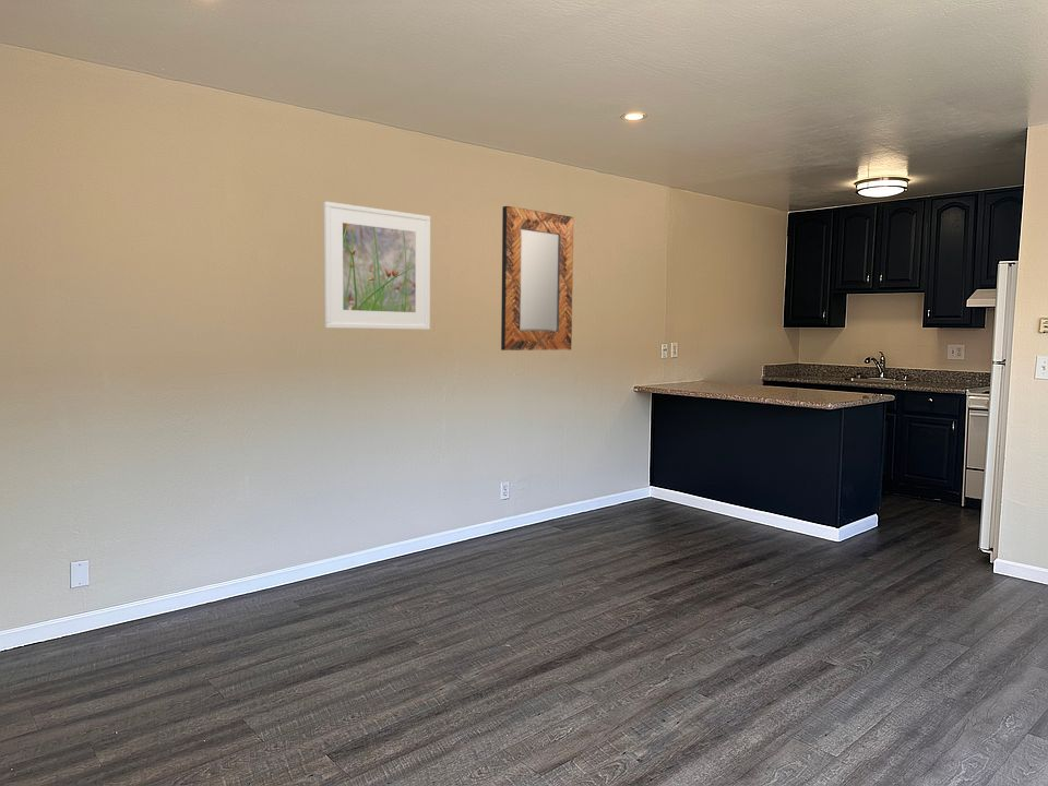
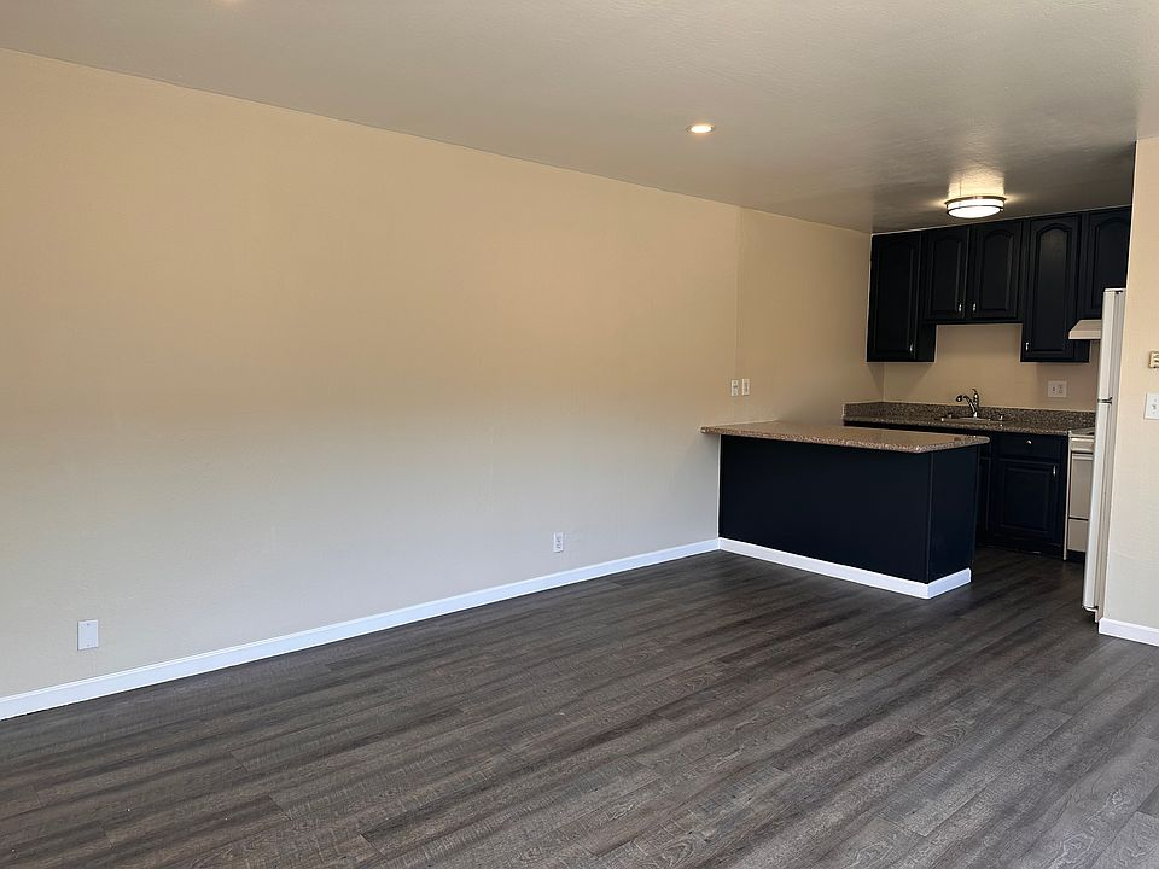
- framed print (380, 269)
- home mirror (538, 281)
